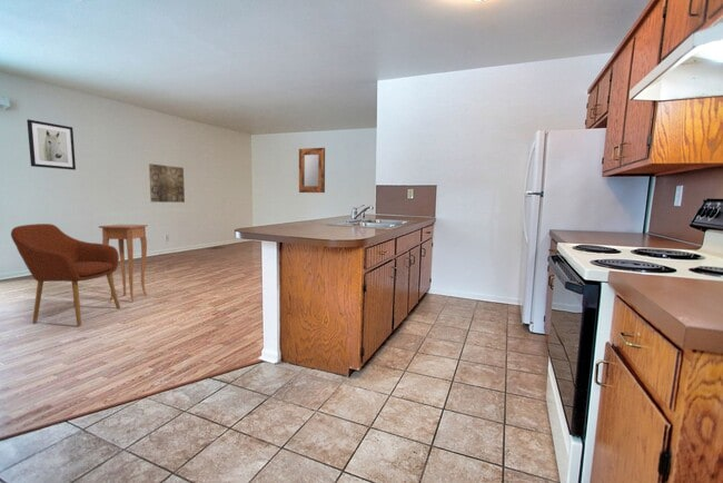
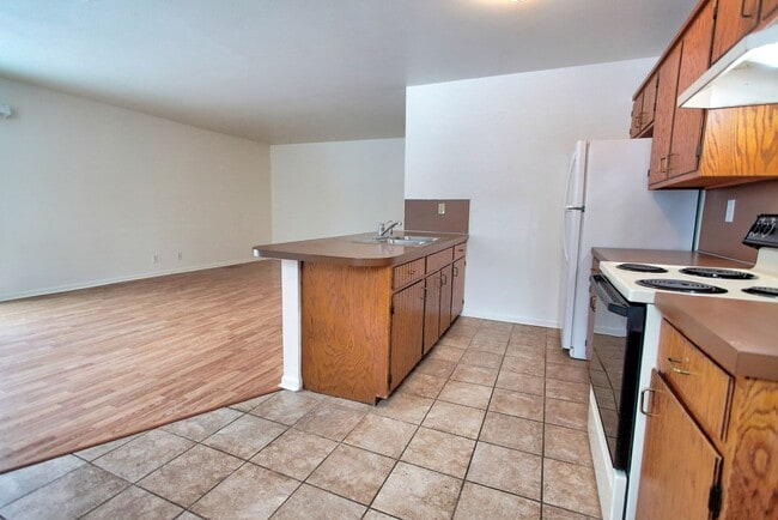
- wall art (167, 184)
- wall art (52, 146)
- home mirror (311, 170)
- side table (128, 262)
- armchair (68, 270)
